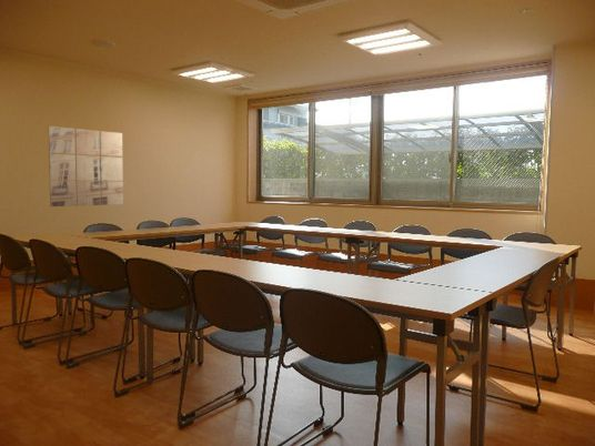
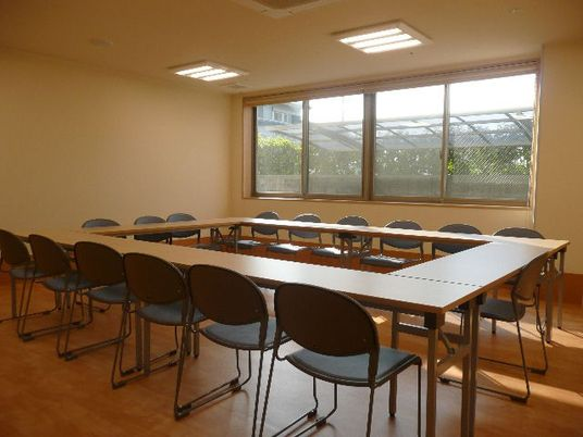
- wall art (88, 168)
